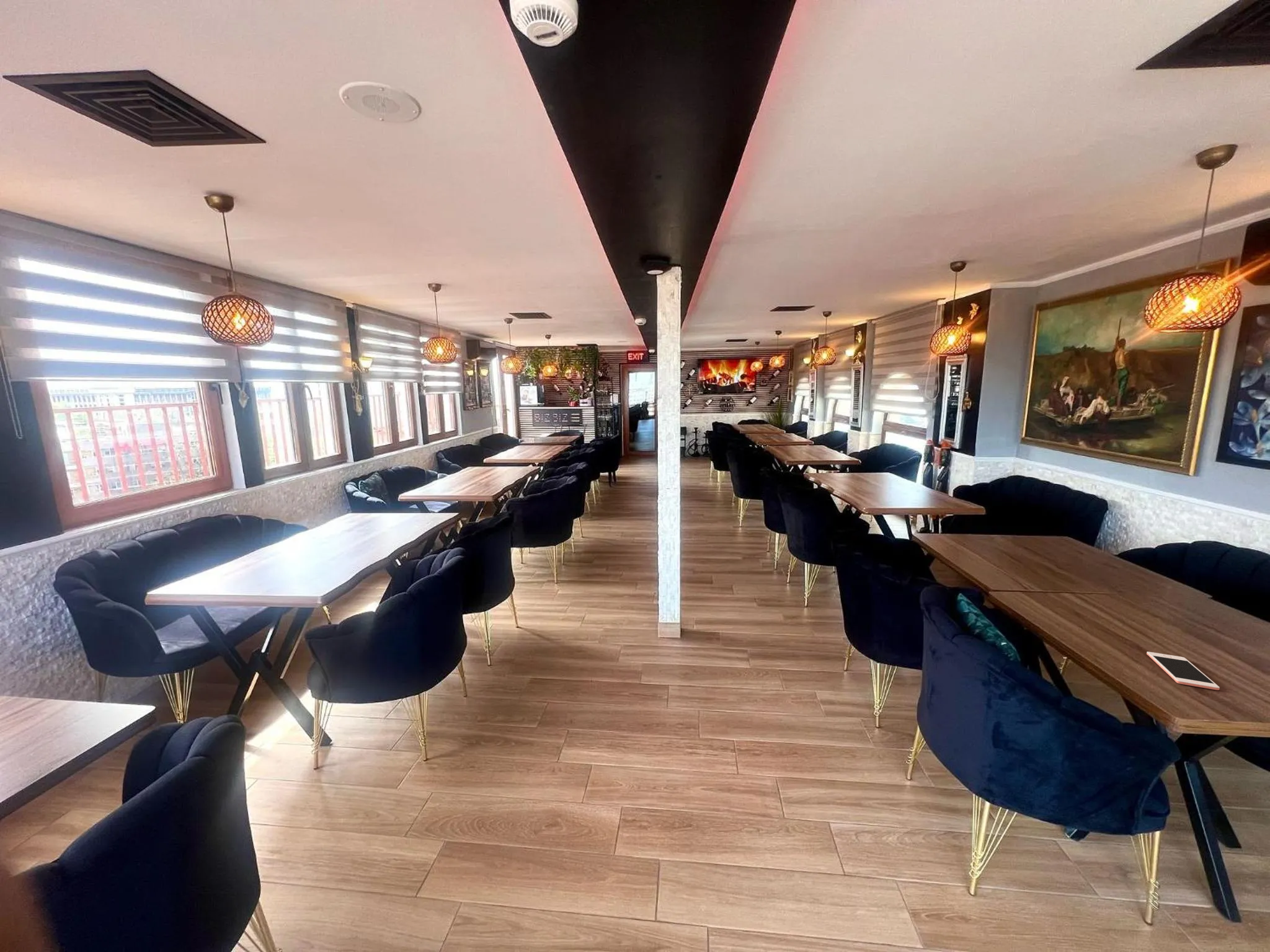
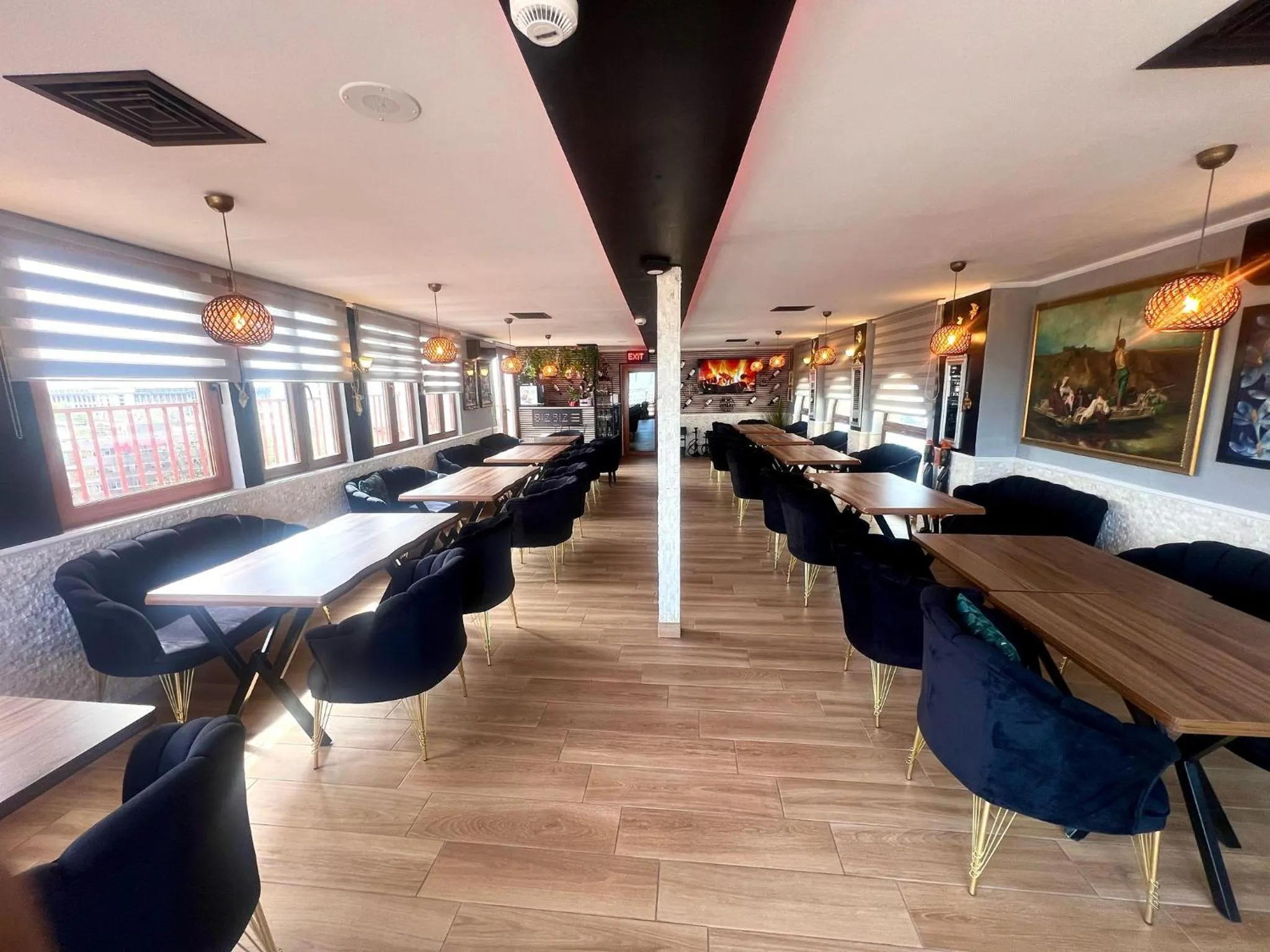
- cell phone (1181, 669)
